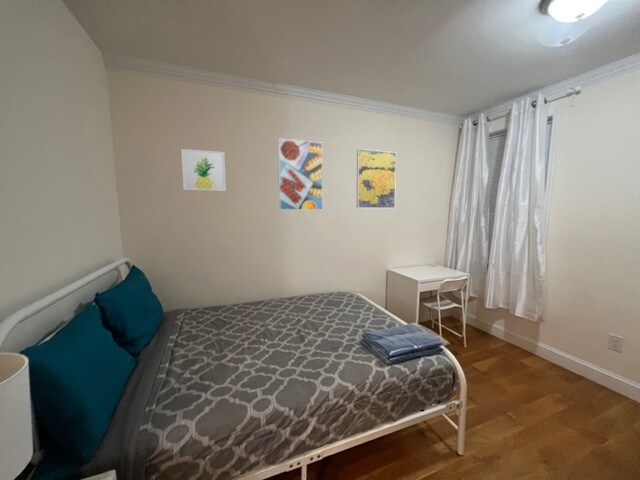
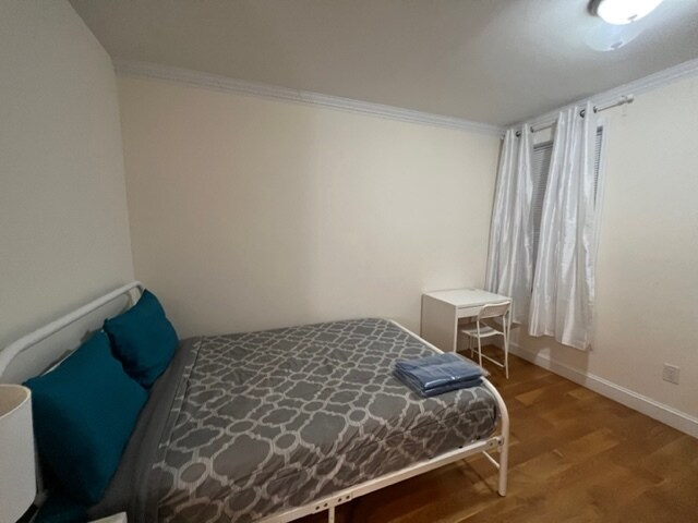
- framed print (301, 175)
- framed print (376, 179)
- wall art (204, 170)
